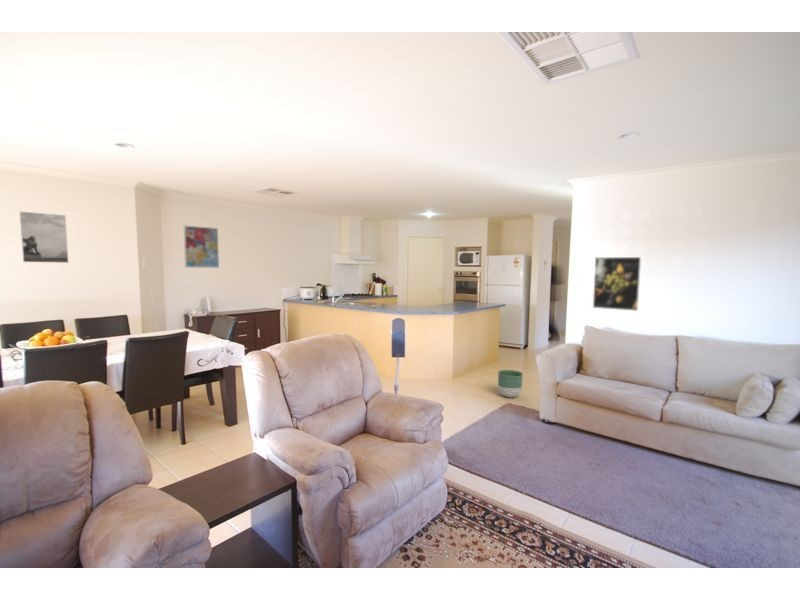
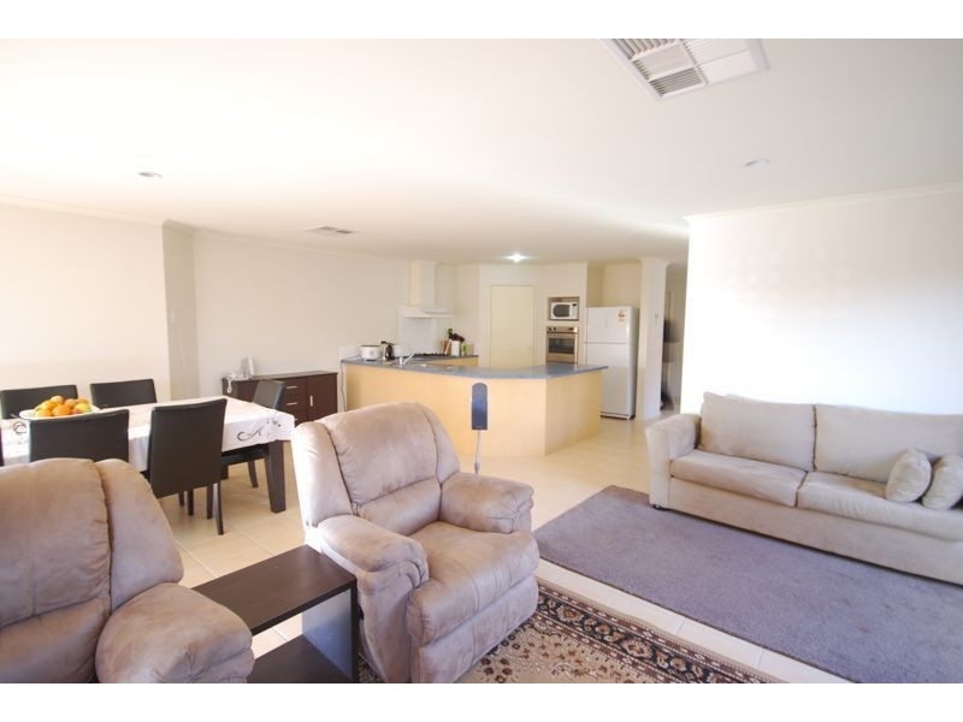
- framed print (44, 238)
- wall art (201, 247)
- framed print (616, 283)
- planter (509, 384)
